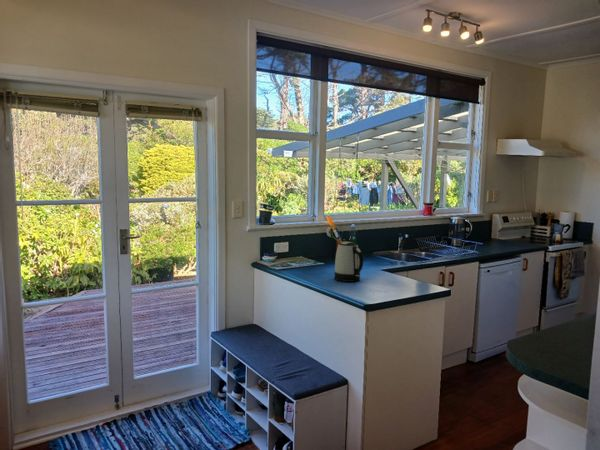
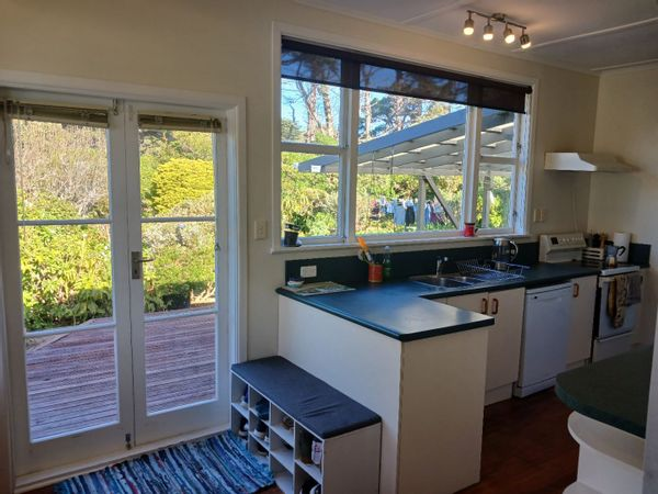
- kettle (350, 261)
